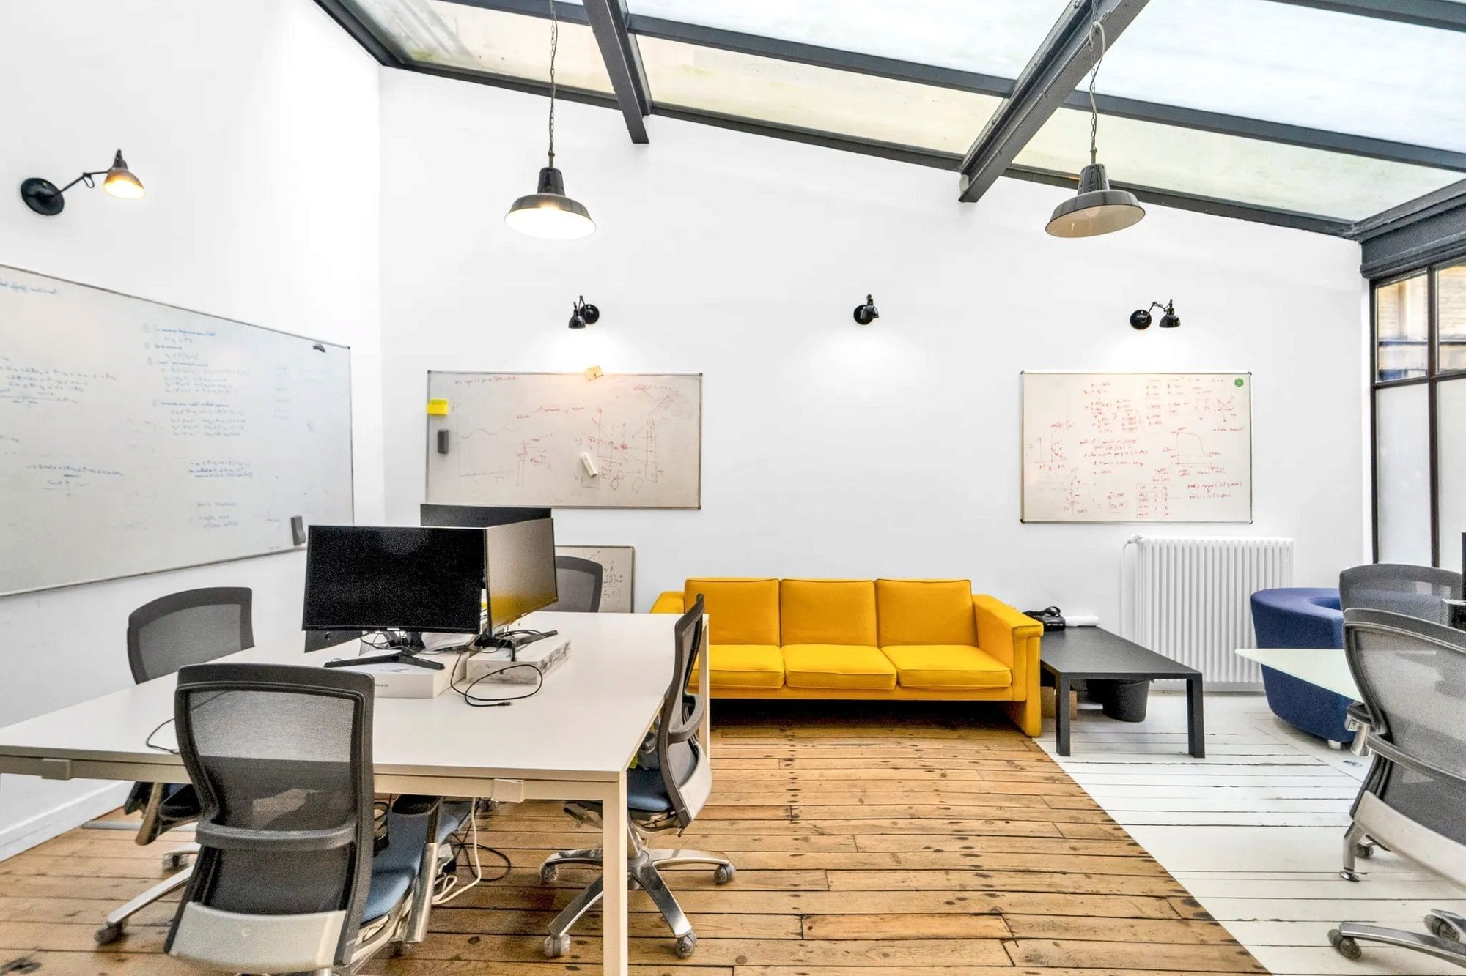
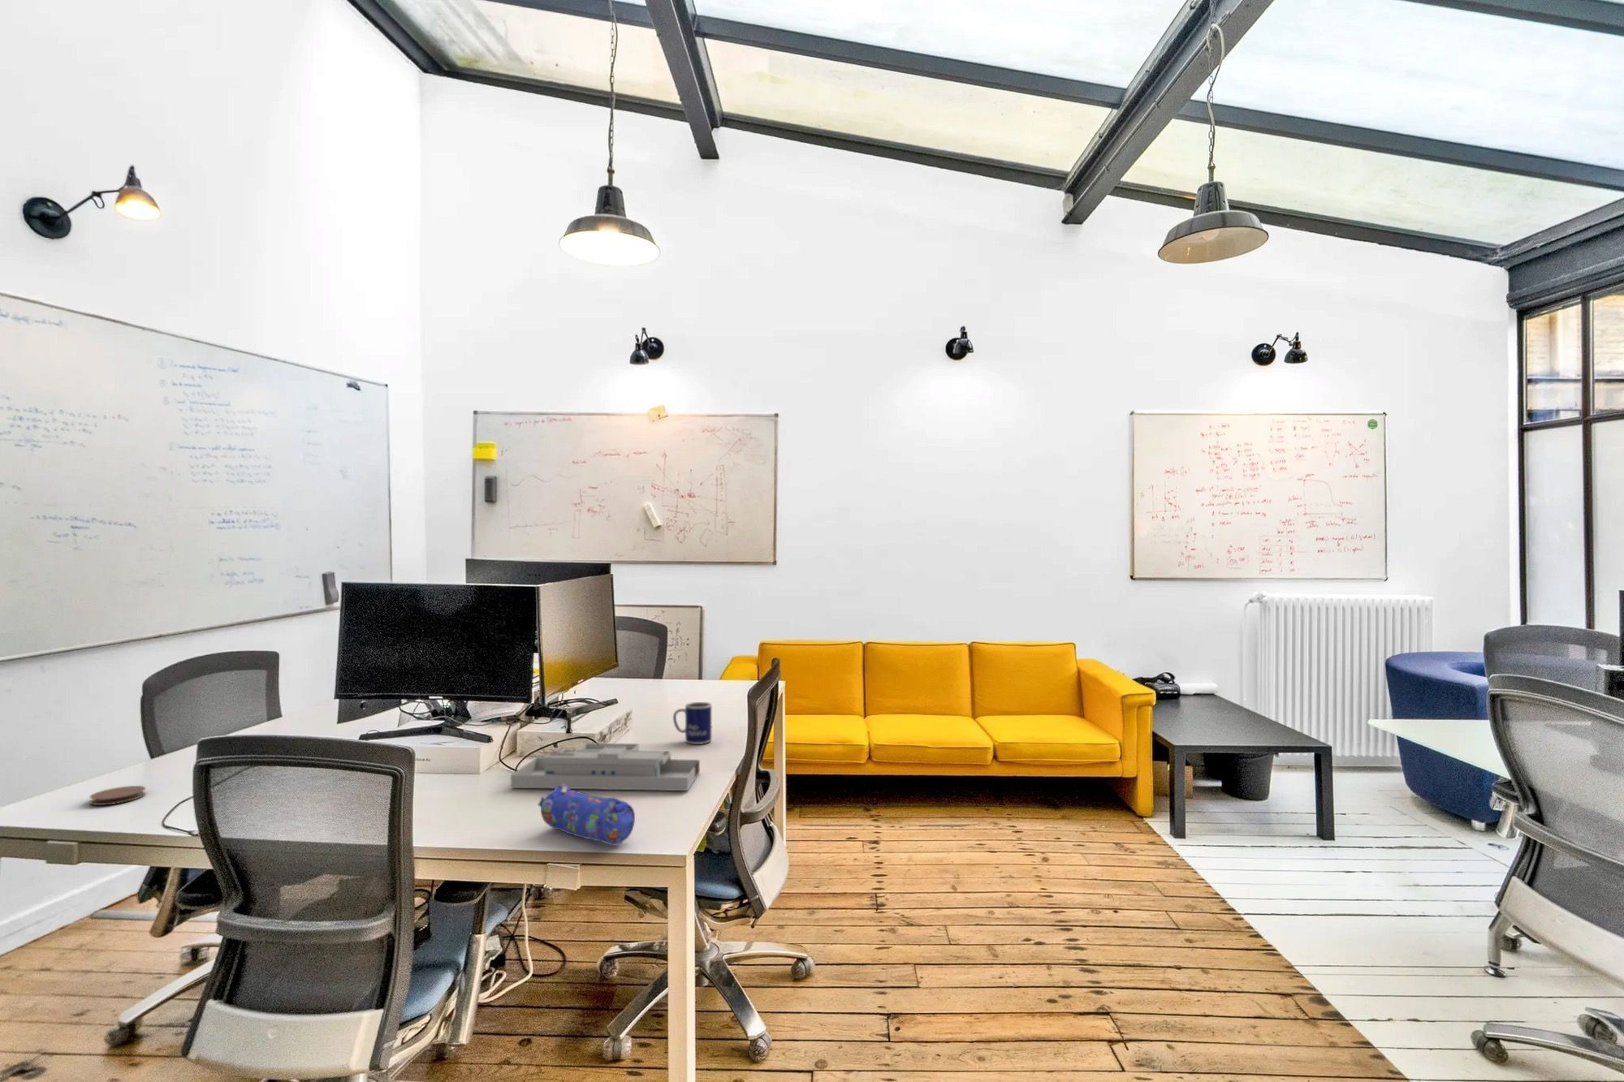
+ pencil case (587, 813)
+ mug (692, 722)
+ coaster (118, 795)
+ desk organizer (609, 763)
